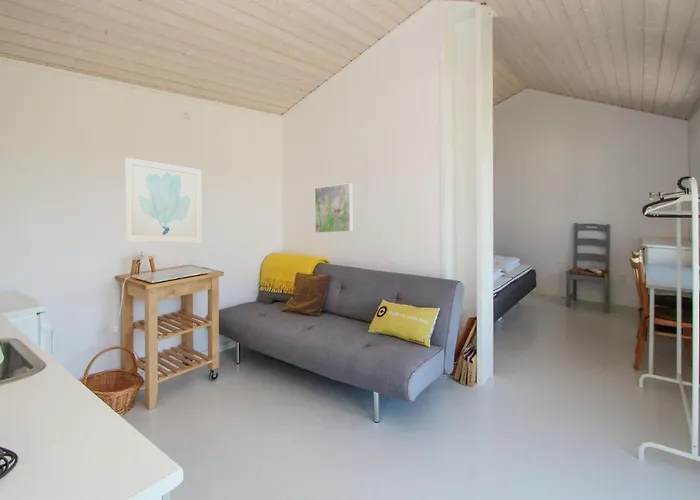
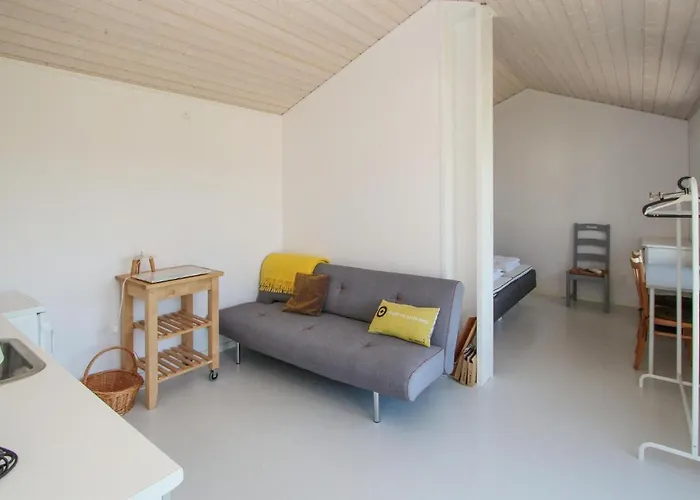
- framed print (332, 209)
- wall art (165, 203)
